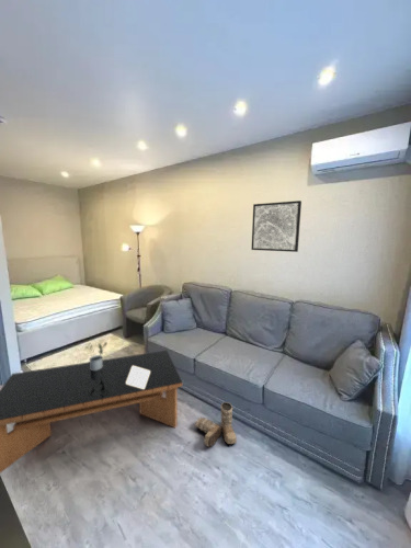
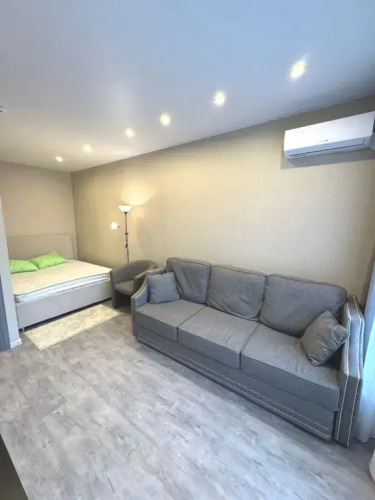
- boots (216, 424)
- potted plant (96, 355)
- wall art (274, 227)
- coffee table (96, 401)
